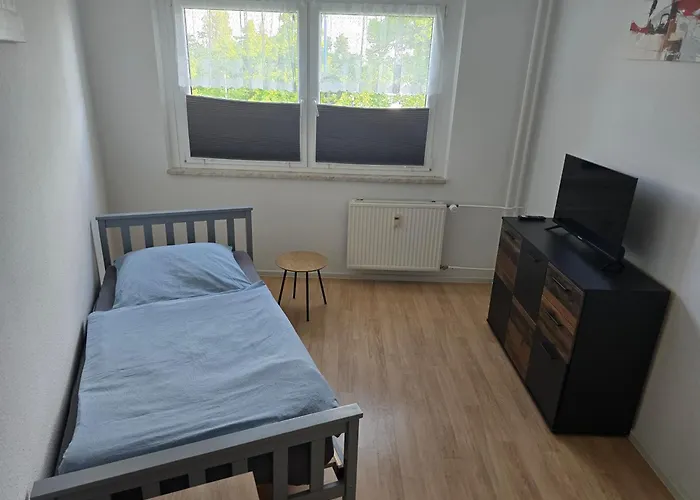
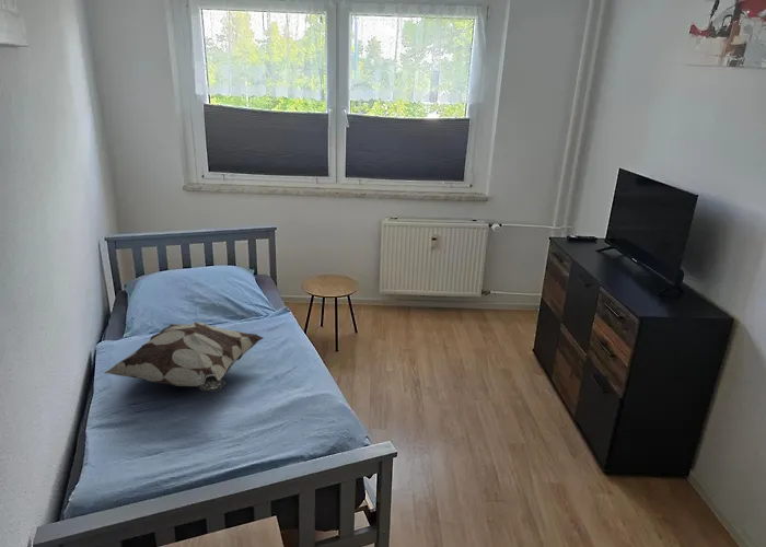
+ decorative pillow (190, 354)
